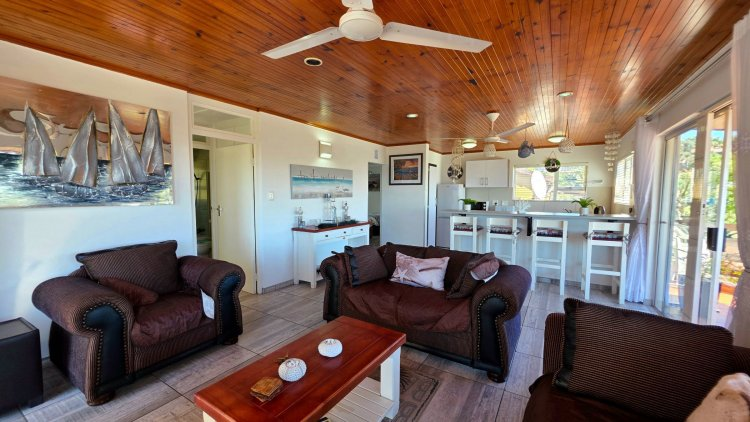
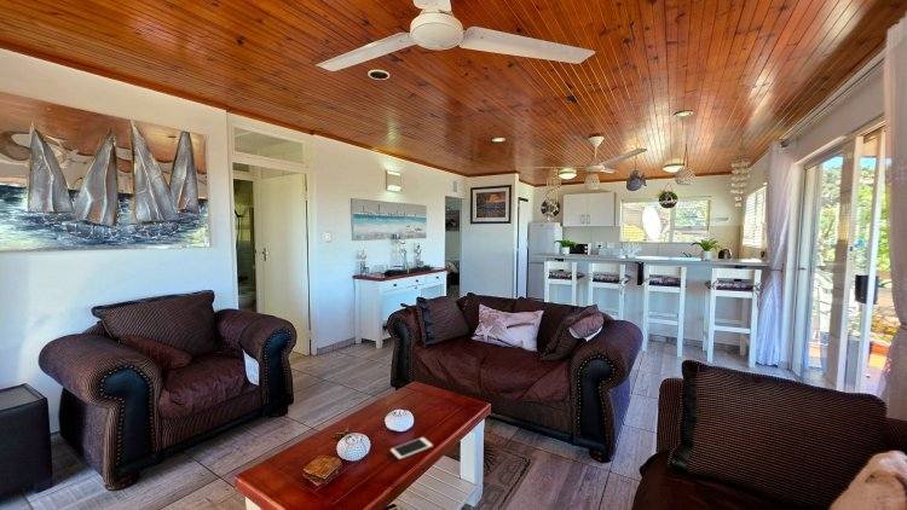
+ cell phone (411, 447)
